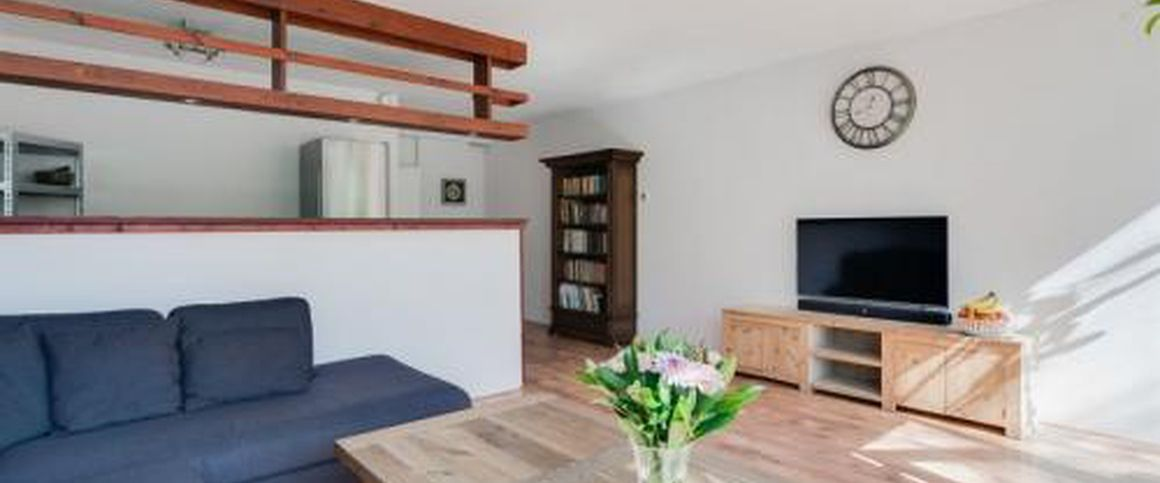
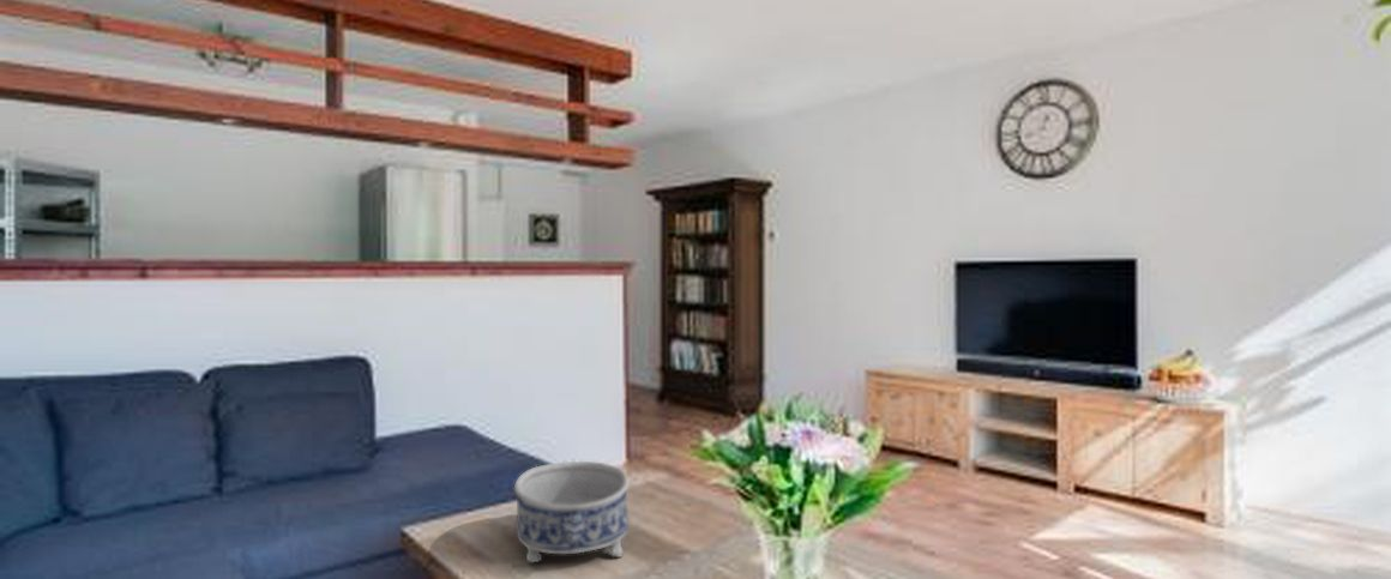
+ decorative bowl (572, 509)
